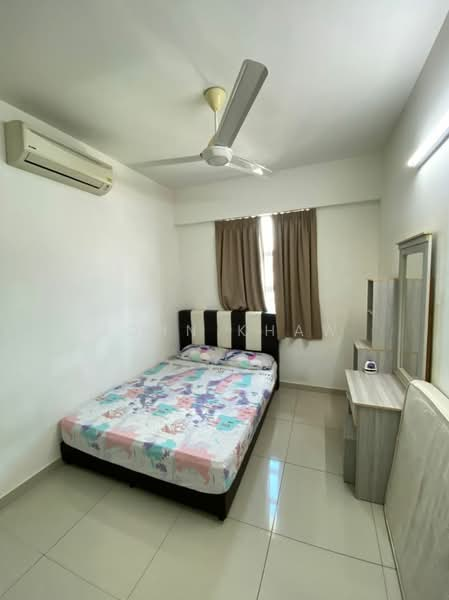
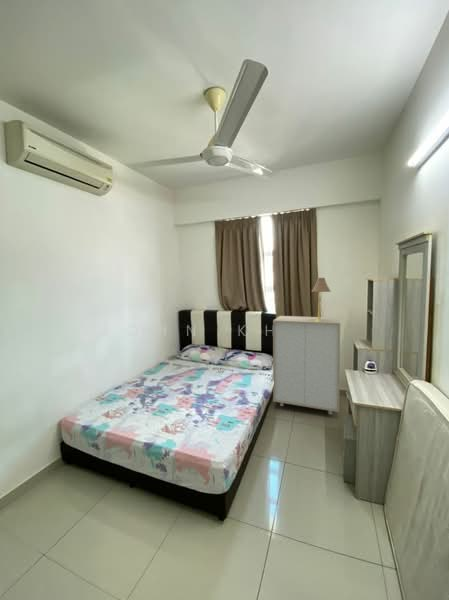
+ cabinet (306, 361)
+ table lamp (320, 297)
